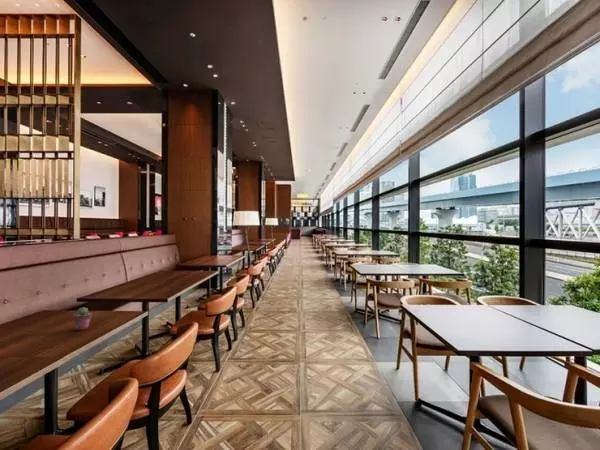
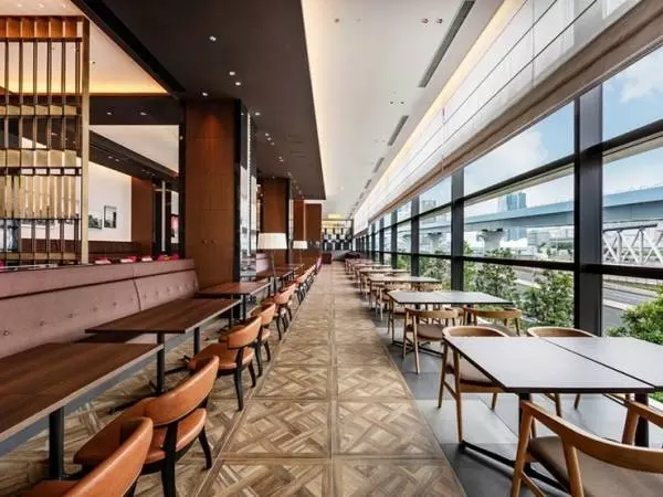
- potted succulent (82, 317)
